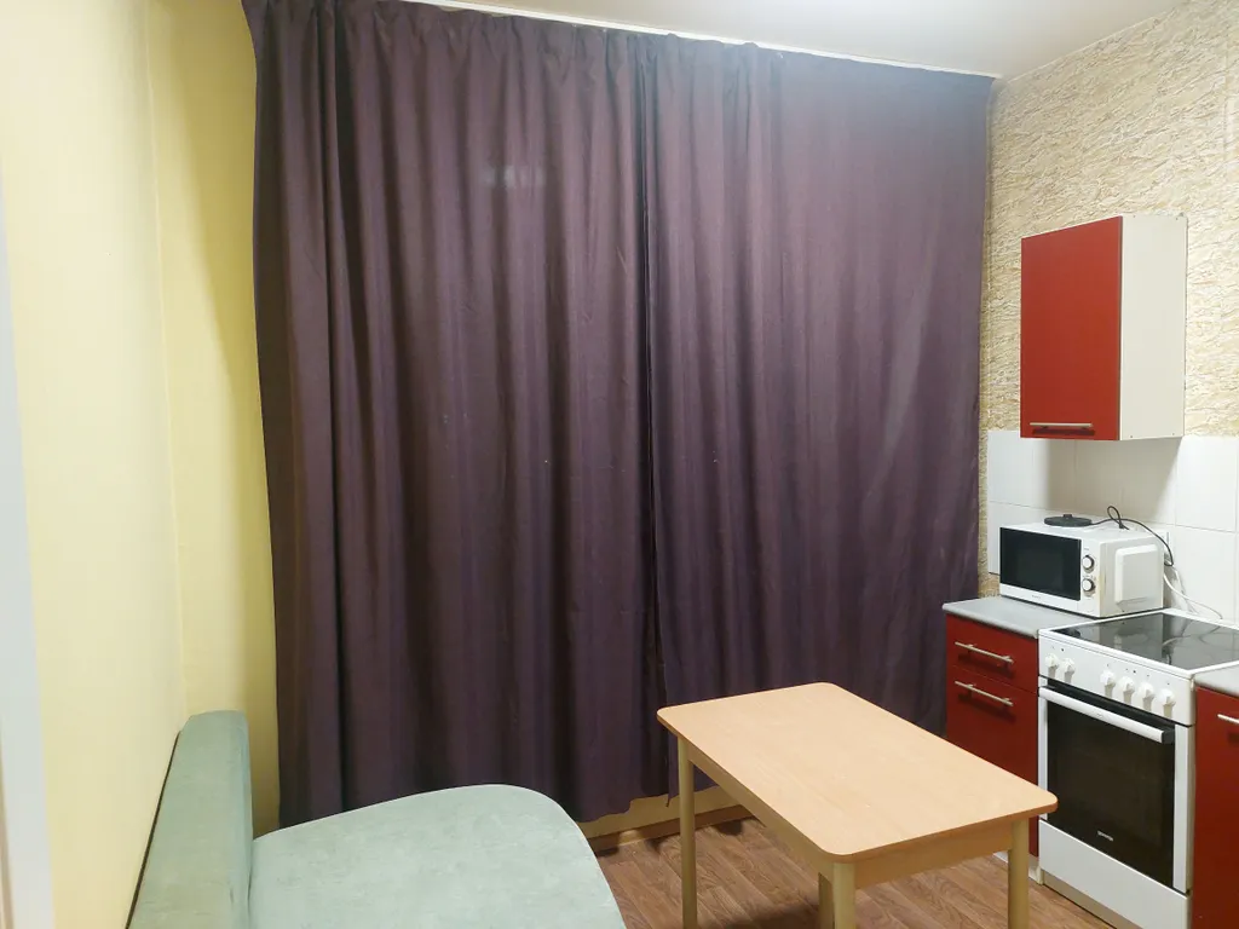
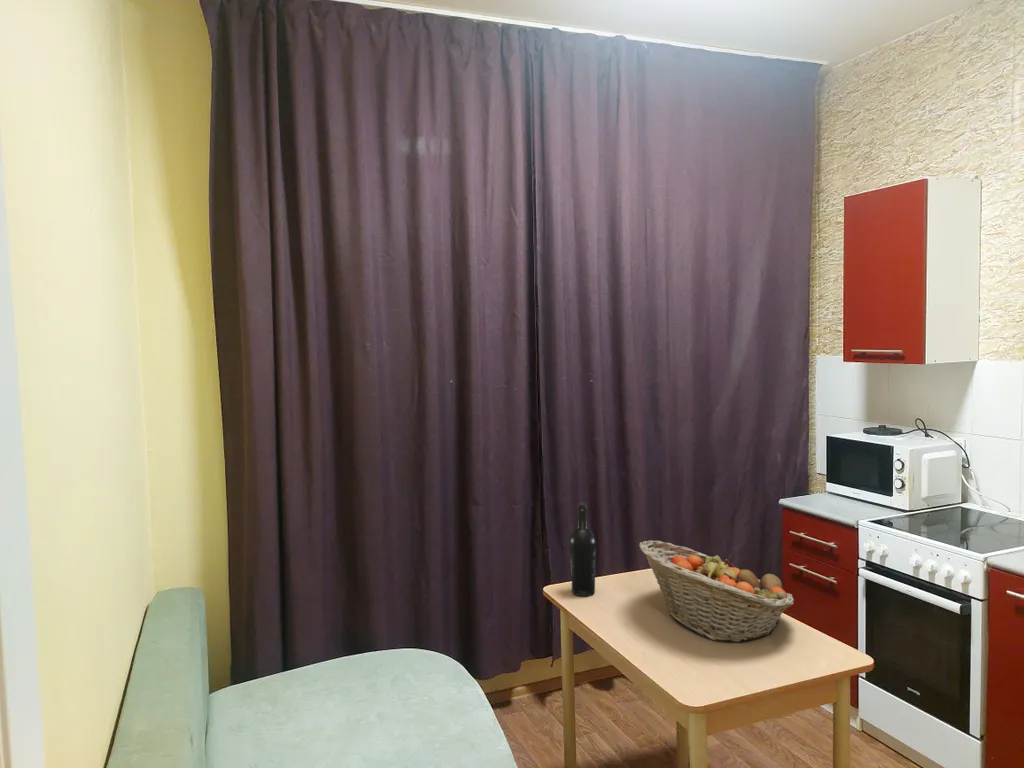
+ fruit basket (712, 583)
+ wine bottle (582, 548)
